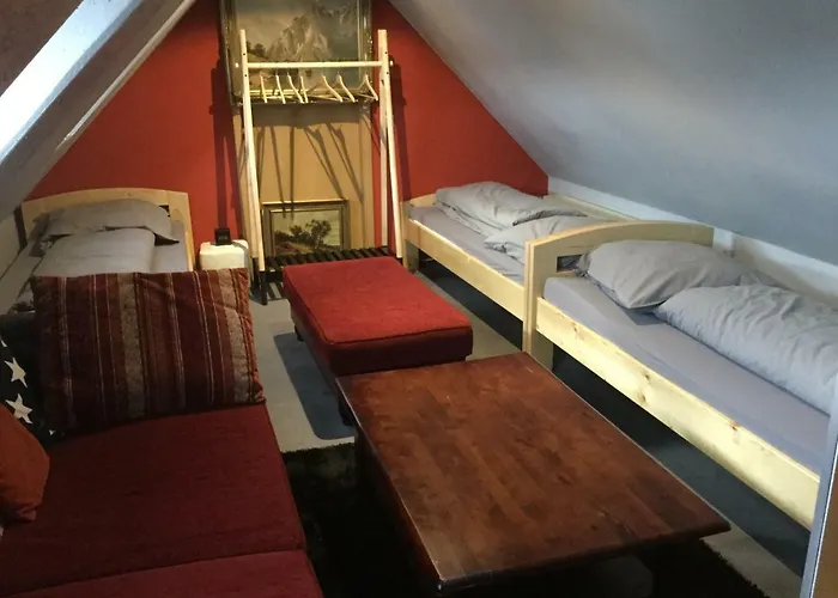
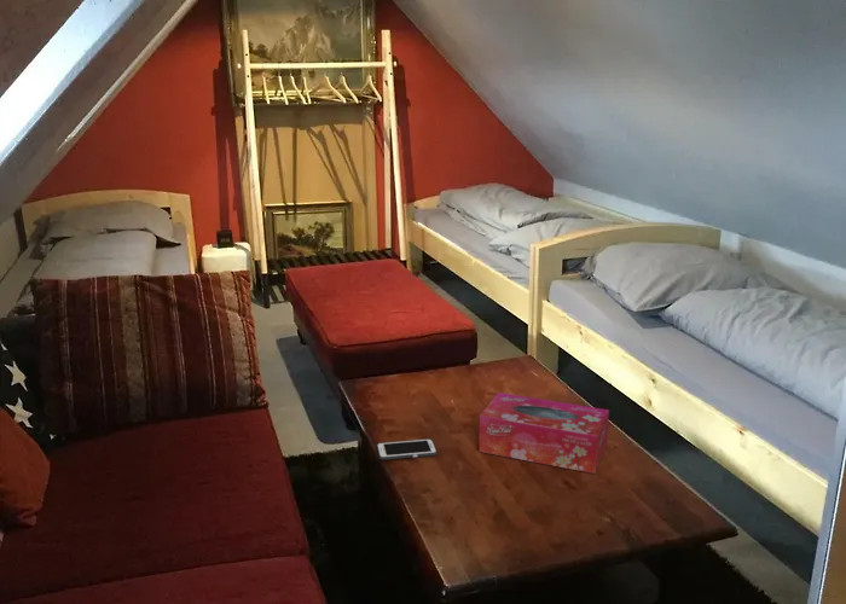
+ tissue box (544, 430)
+ cell phone (406, 449)
